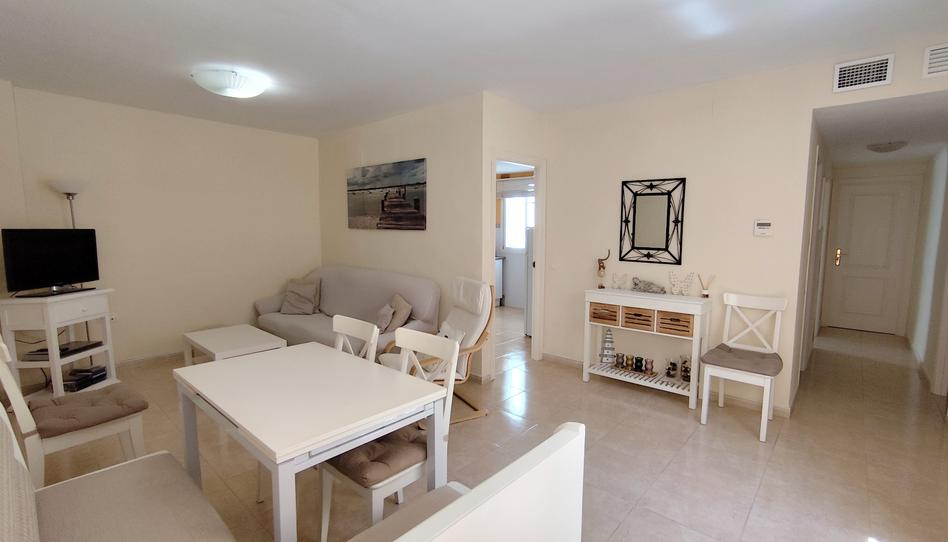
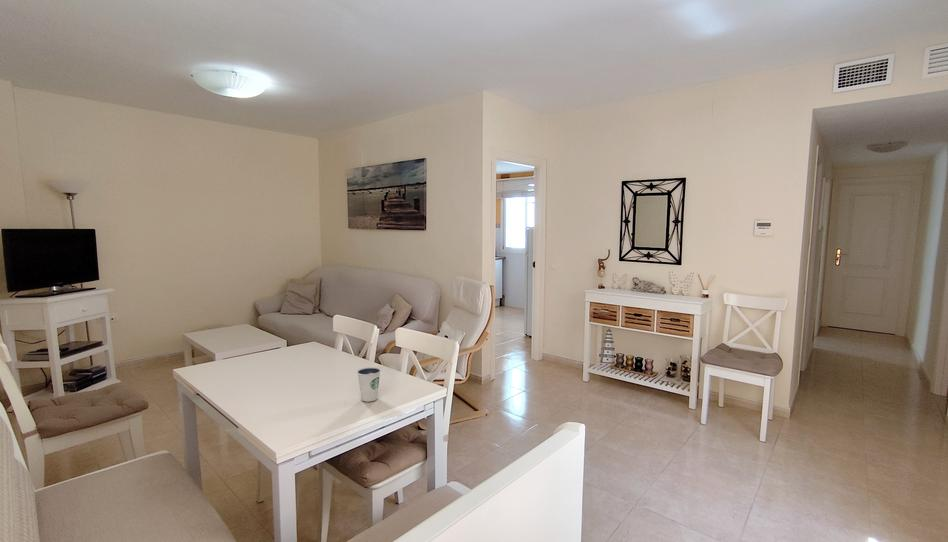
+ dixie cup (369, 384)
